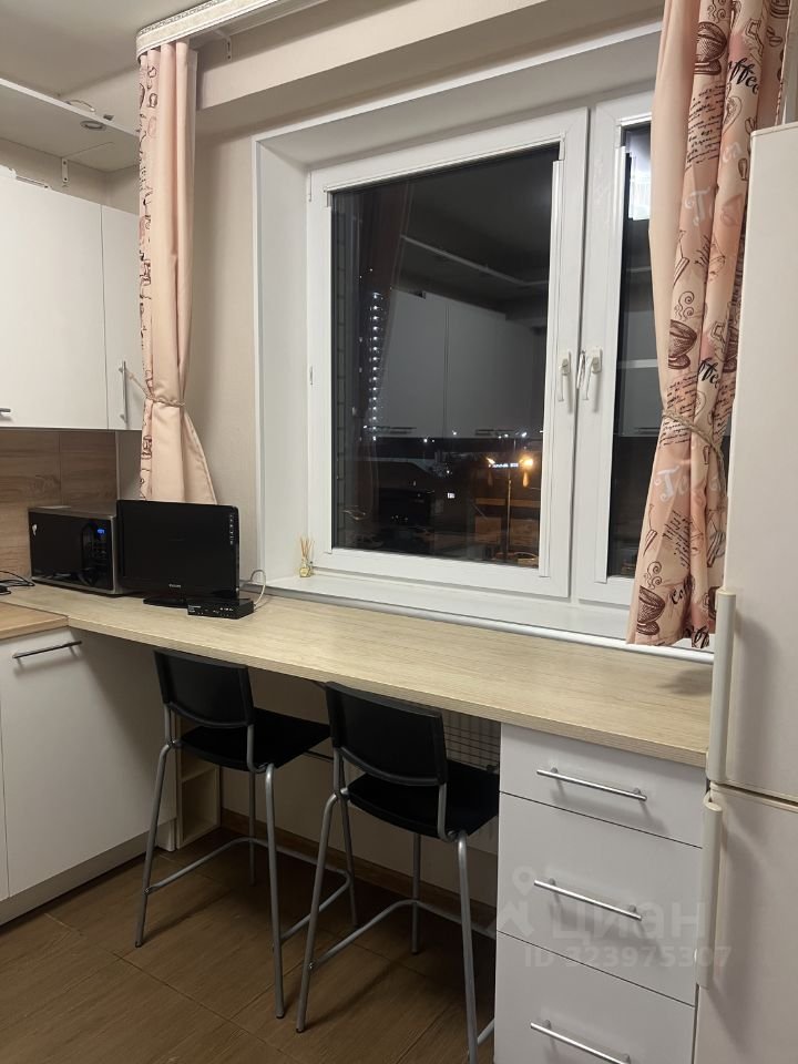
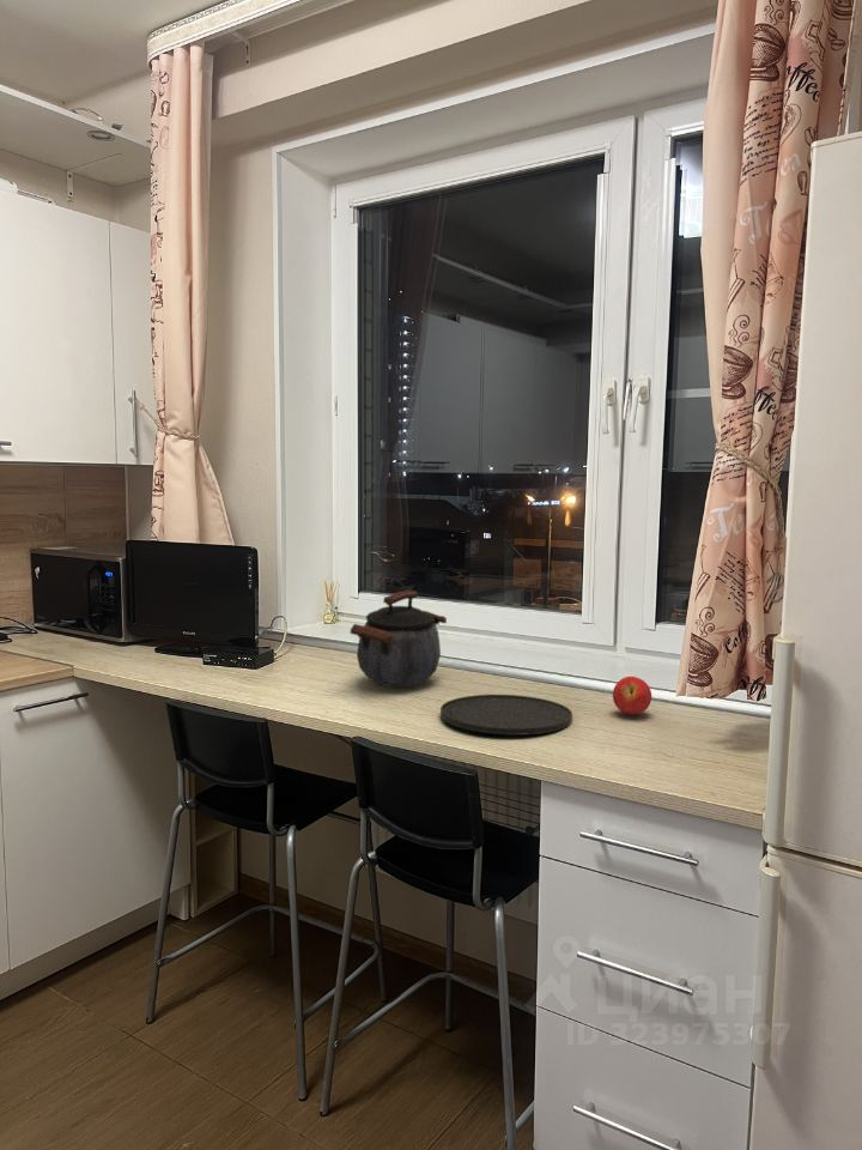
+ kettle (397, 637)
+ fruit (632, 695)
+ plate (505, 713)
